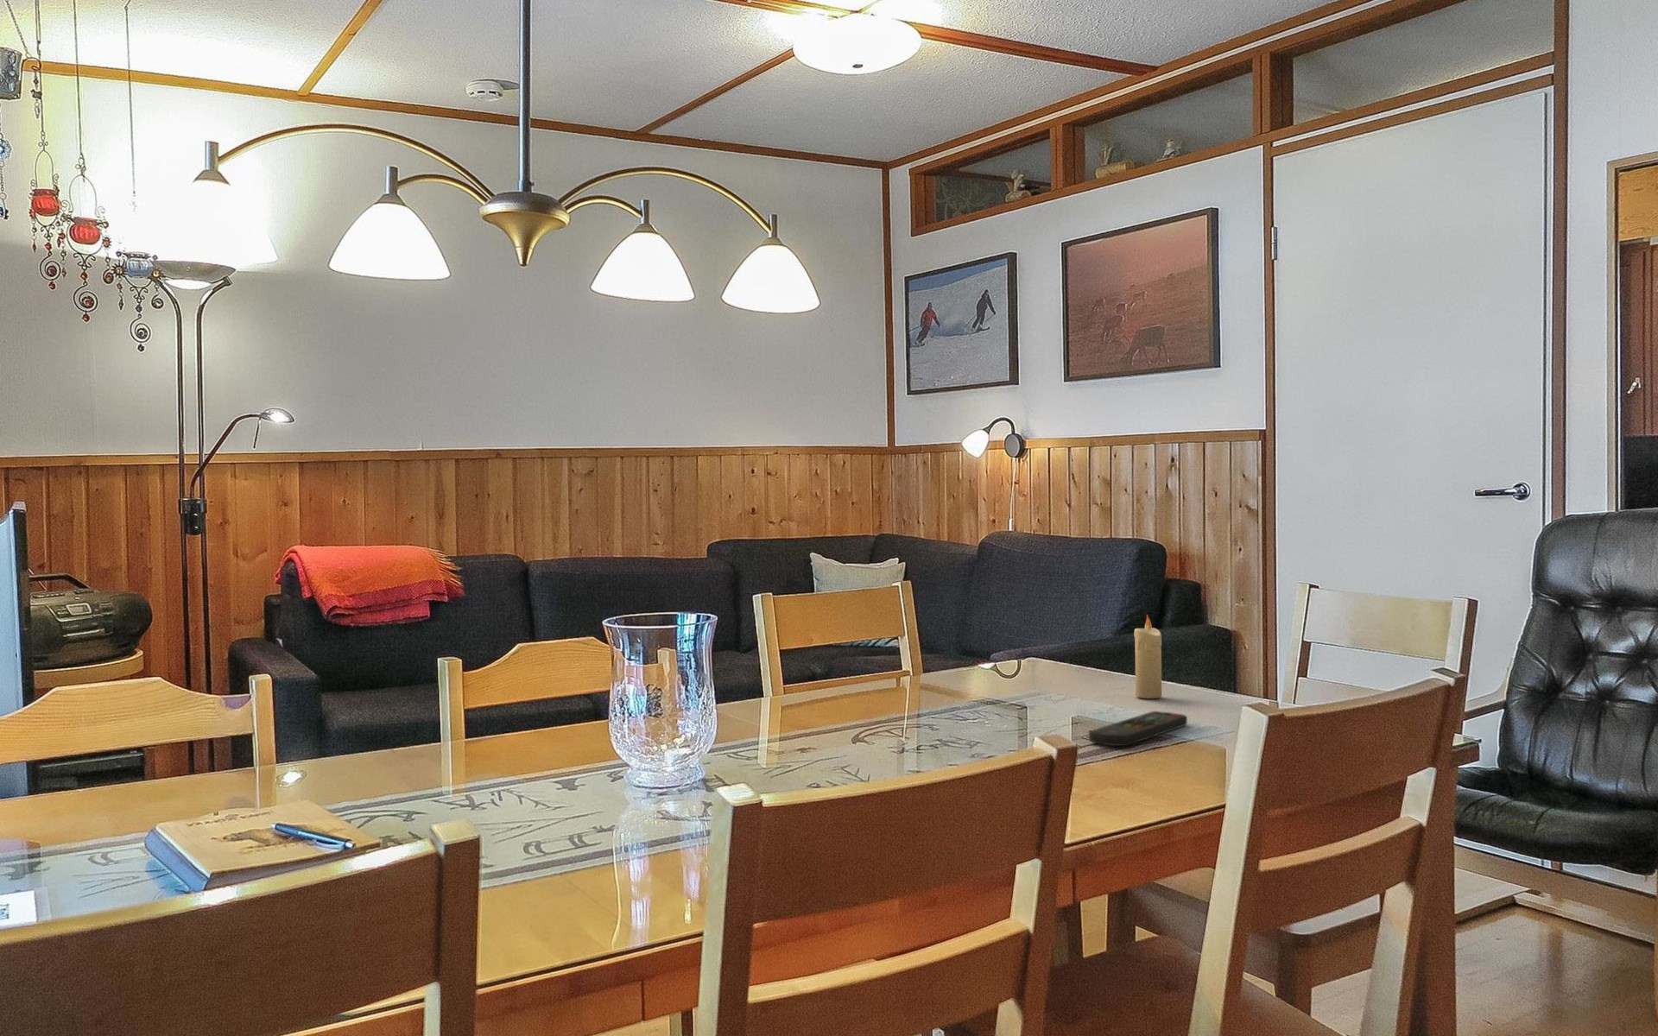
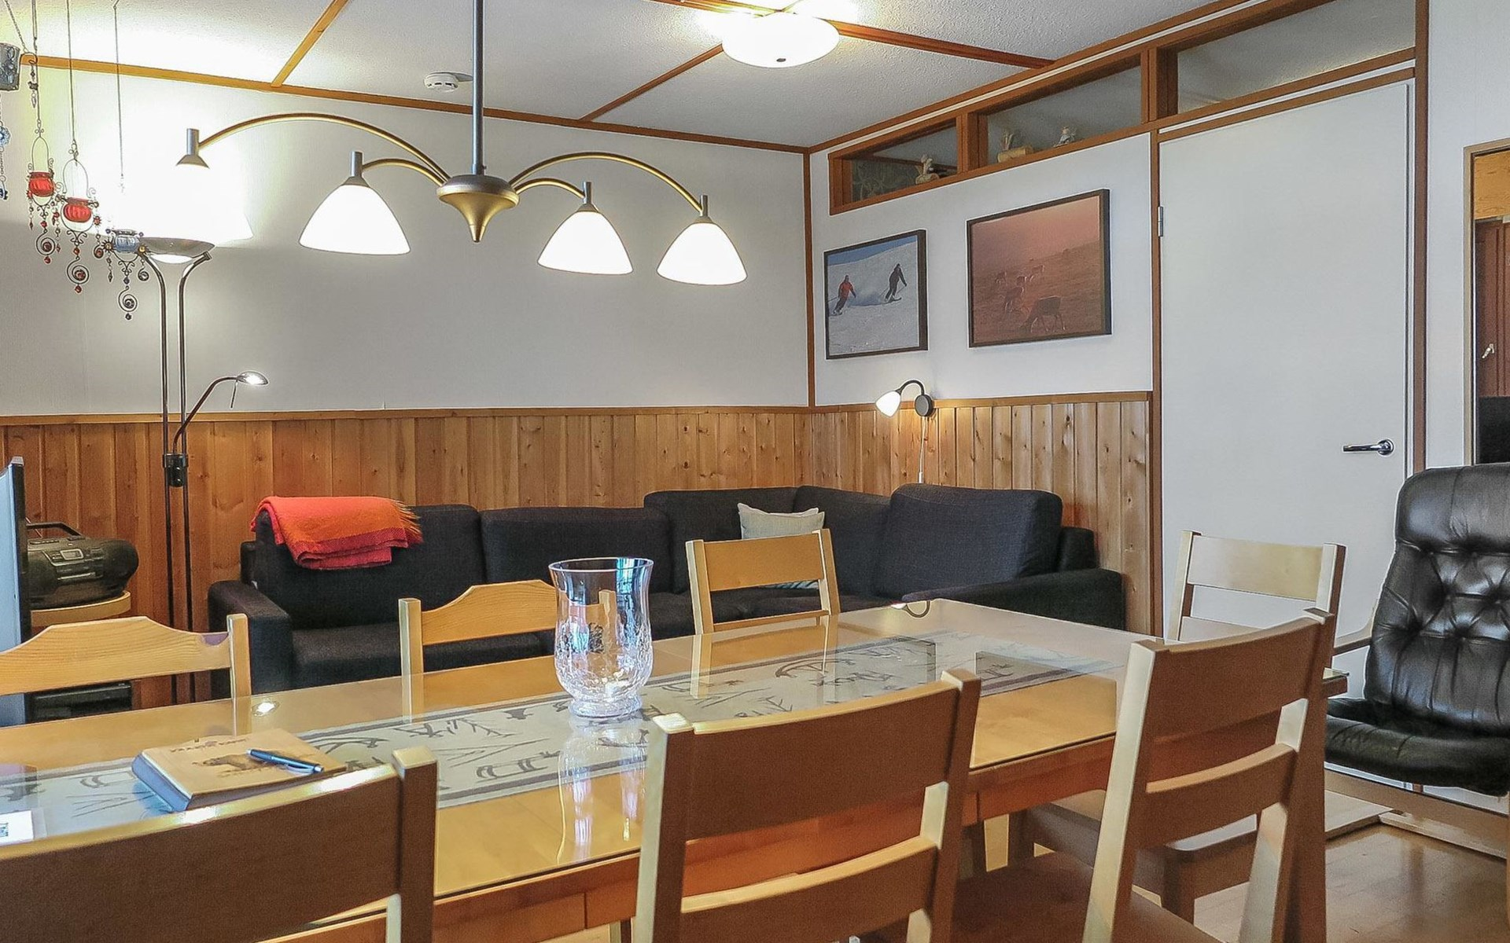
- candle (1147, 655)
- remote control (1139, 727)
